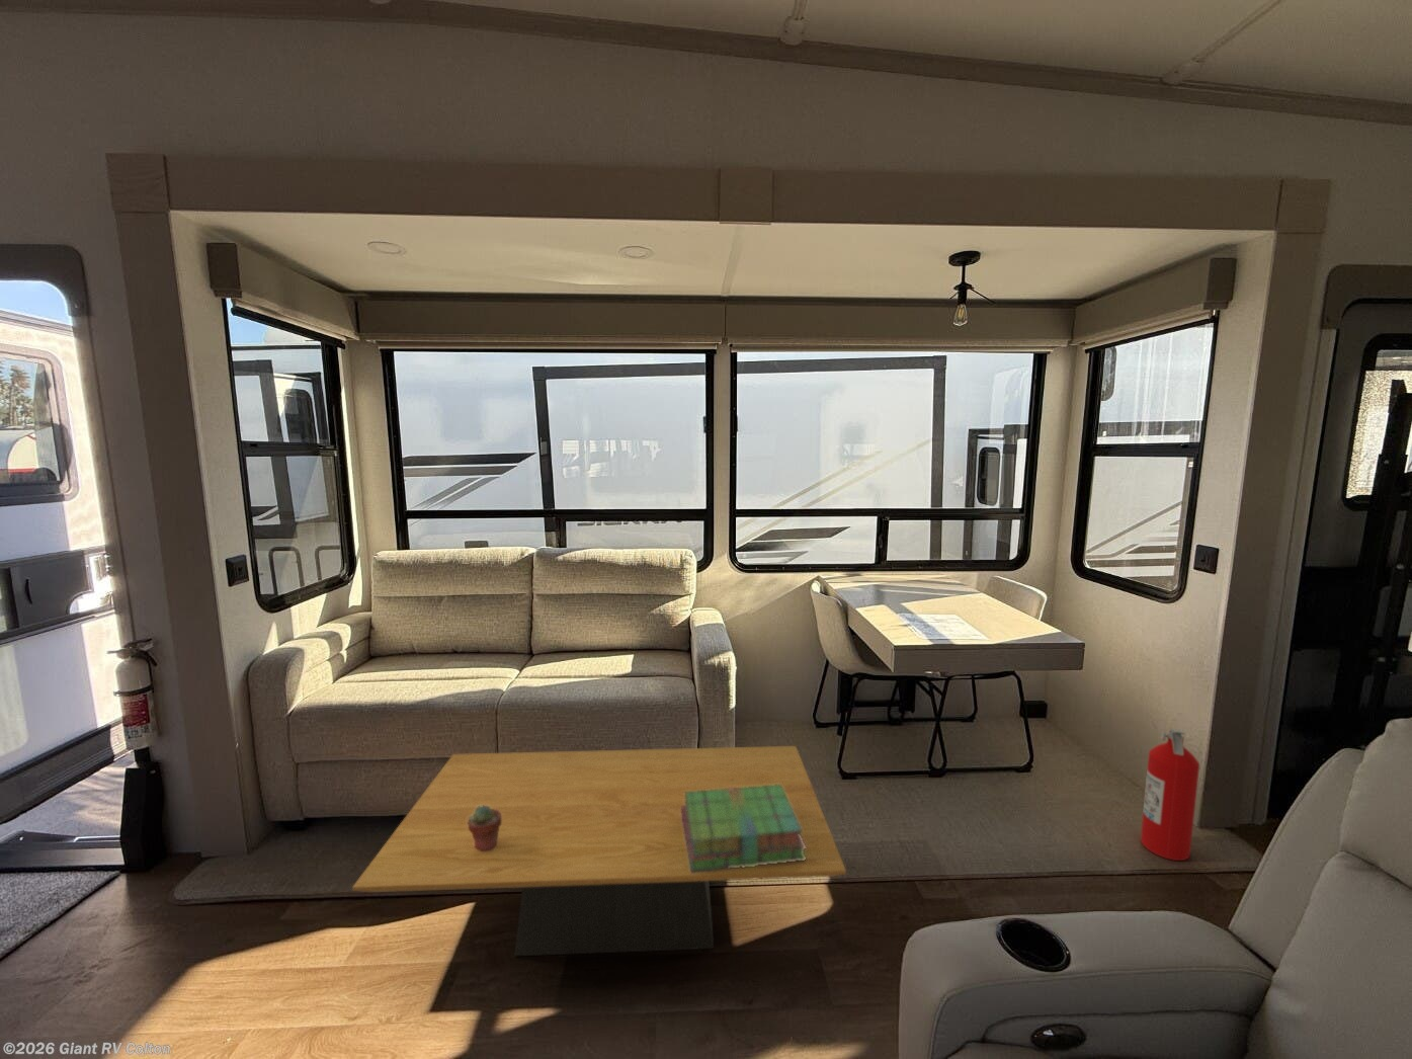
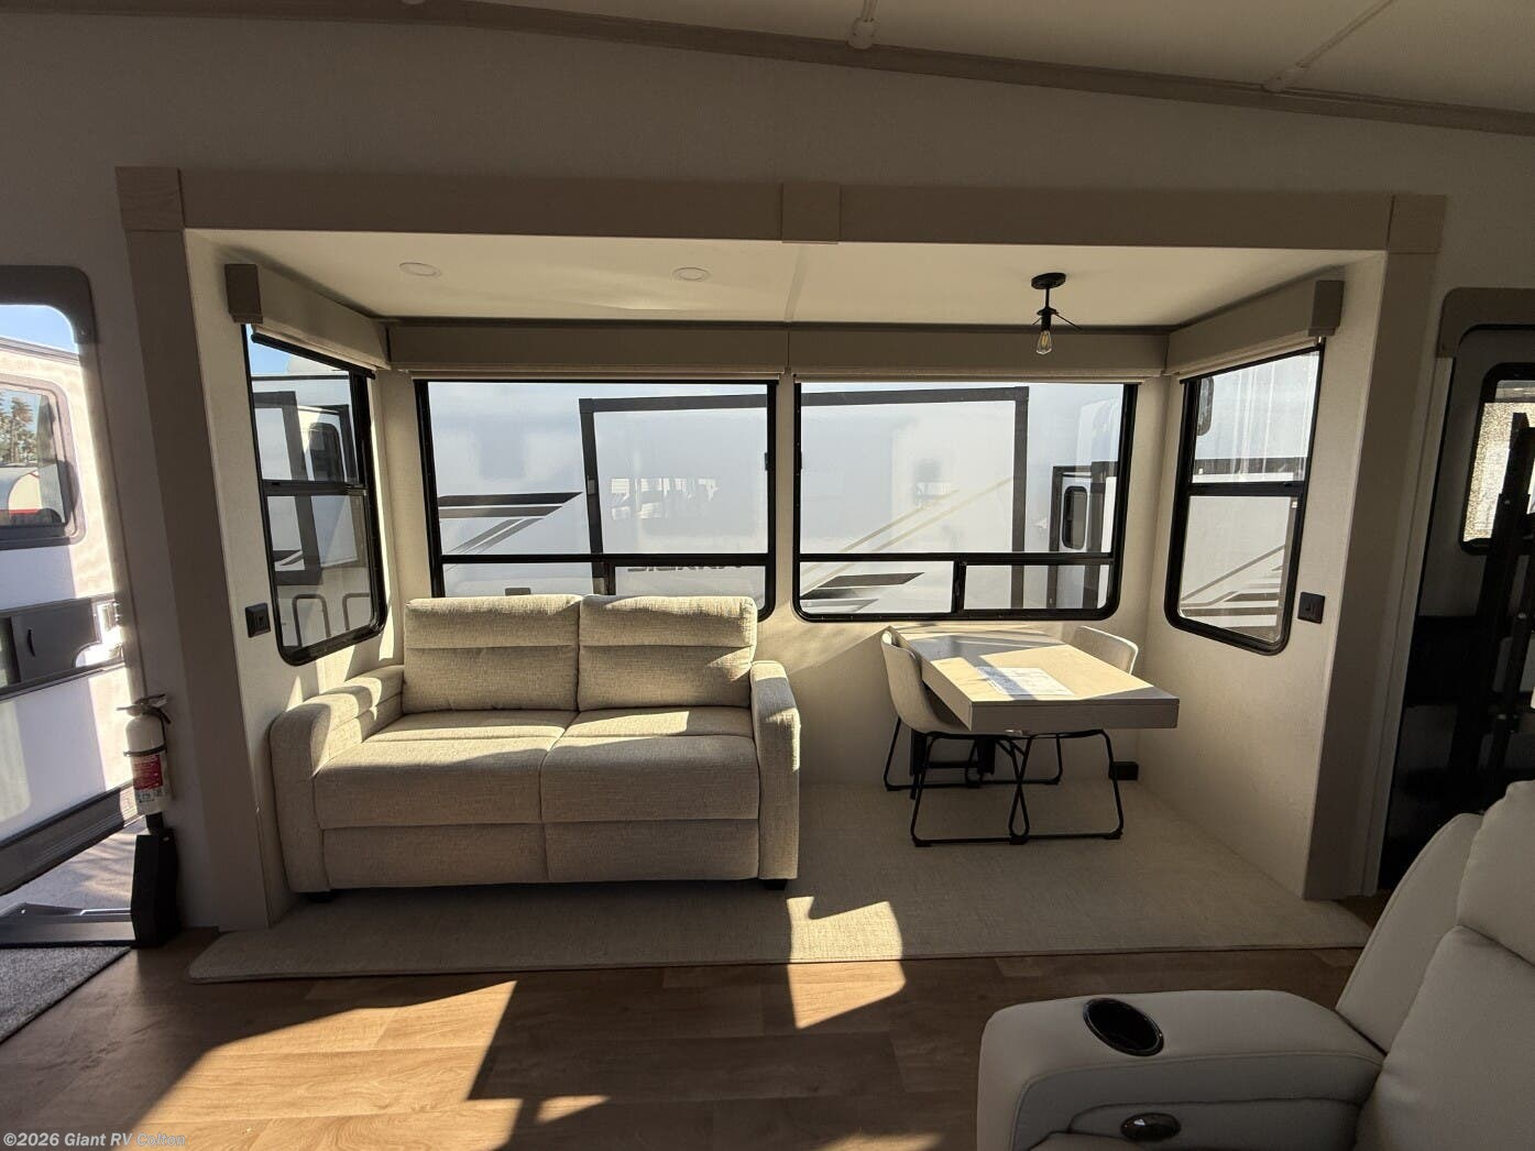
- potted succulent (485, 824)
- fire extinguisher (1170, 786)
- coffee table (618, 859)
- stack of books (739, 822)
